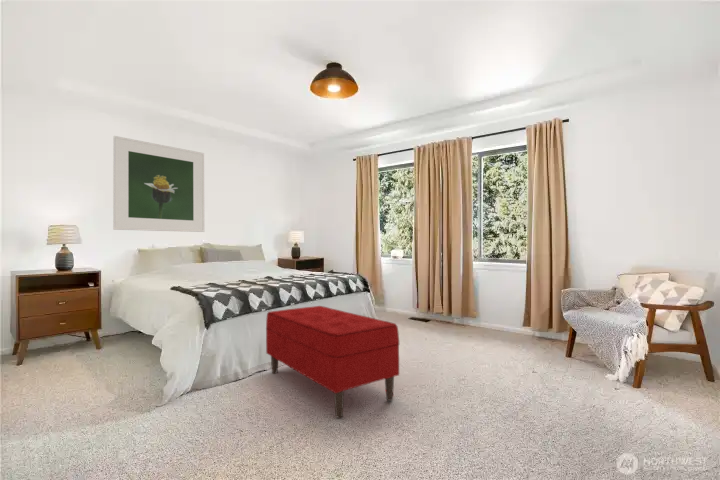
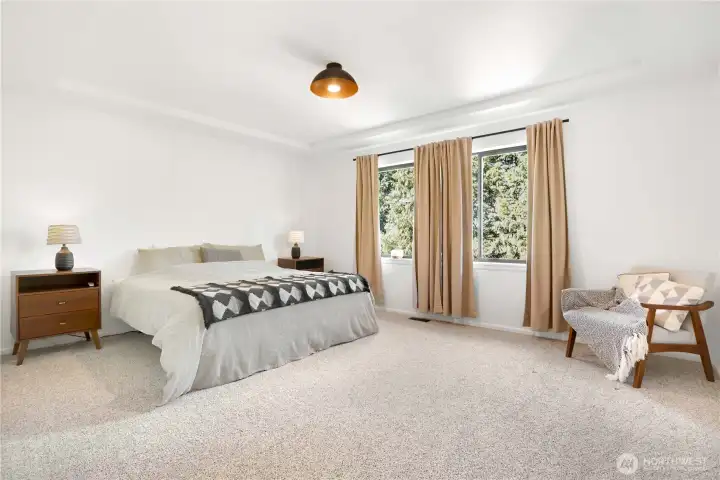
- bench (326, 351)
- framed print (162, 188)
